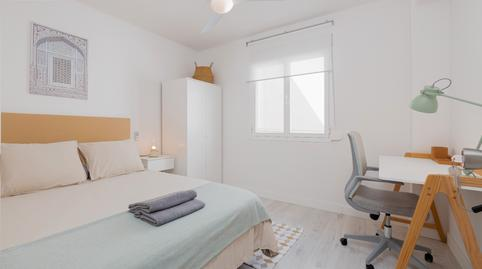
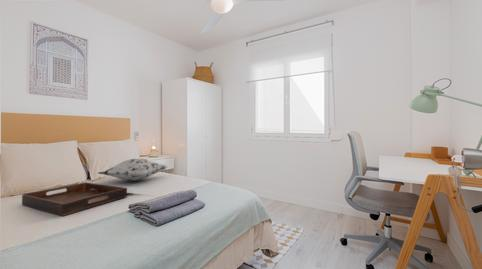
+ serving tray (76, 195)
+ decorative pillow (135, 169)
